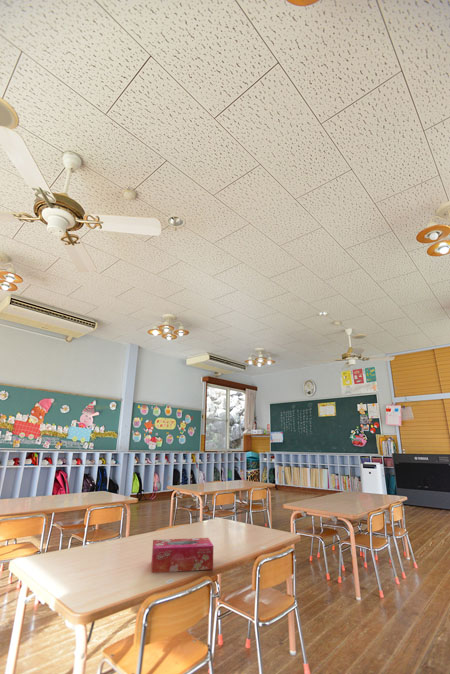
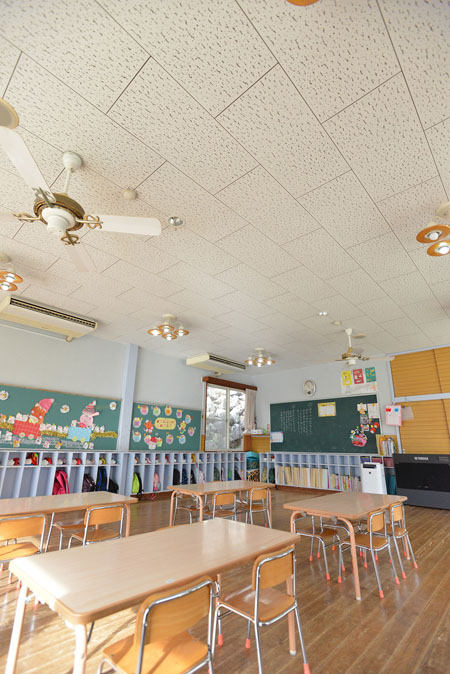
- tissue box (182, 554)
